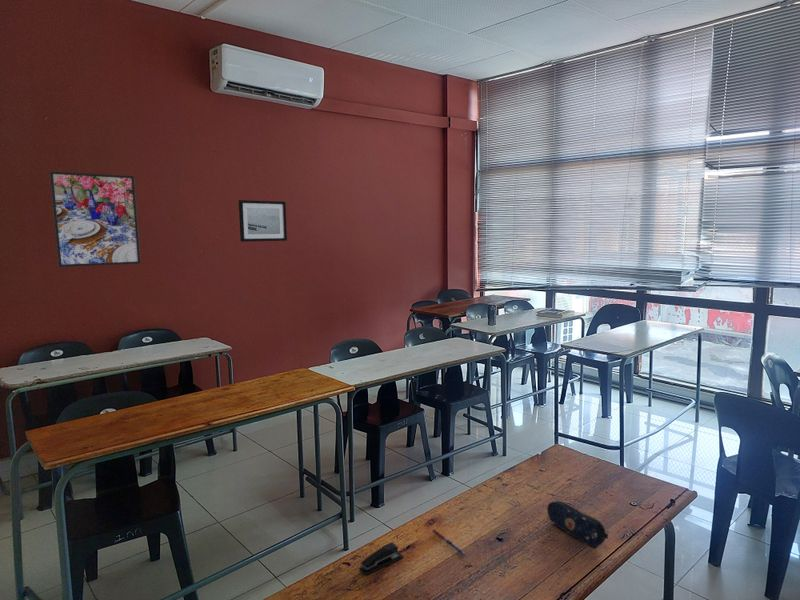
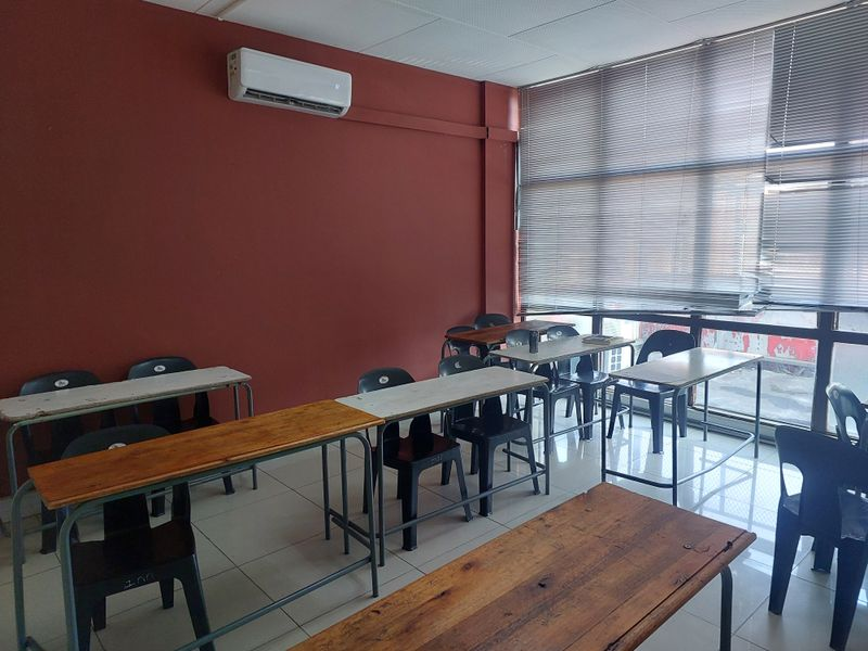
- stapler (381, 556)
- pen (448, 541)
- wall art (263, 221)
- pencil case (574, 522)
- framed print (97, 220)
